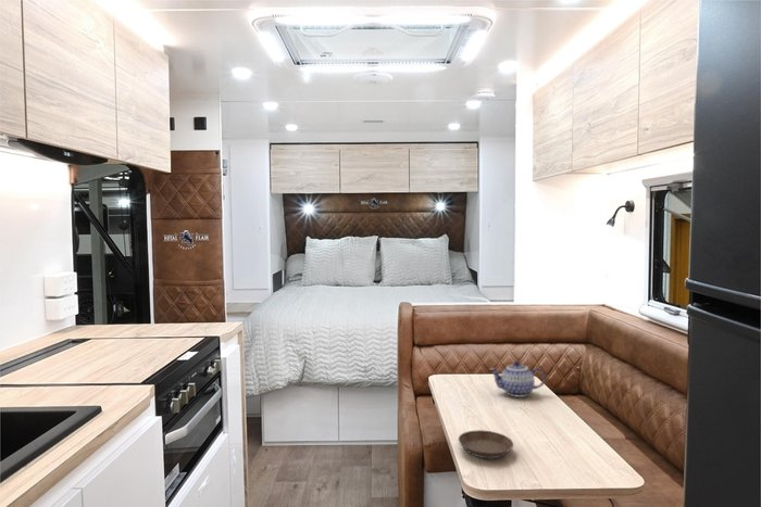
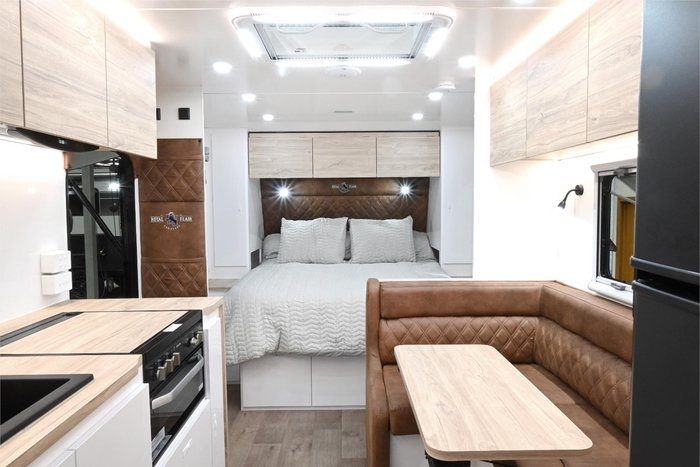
- teapot (516, 377)
- saucer (485, 445)
